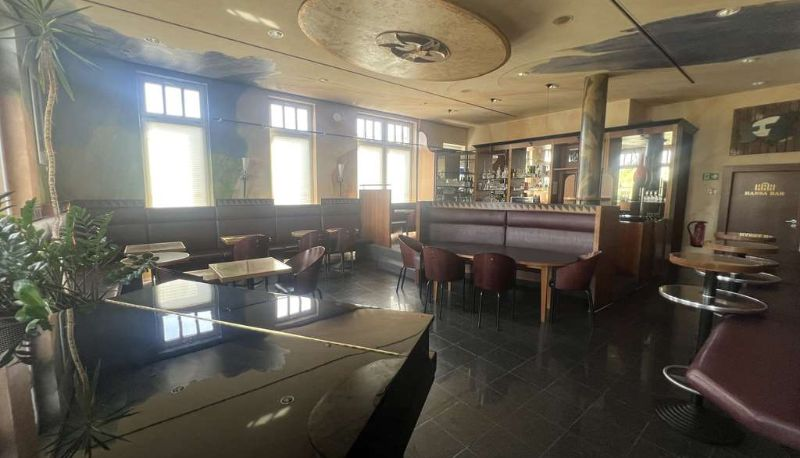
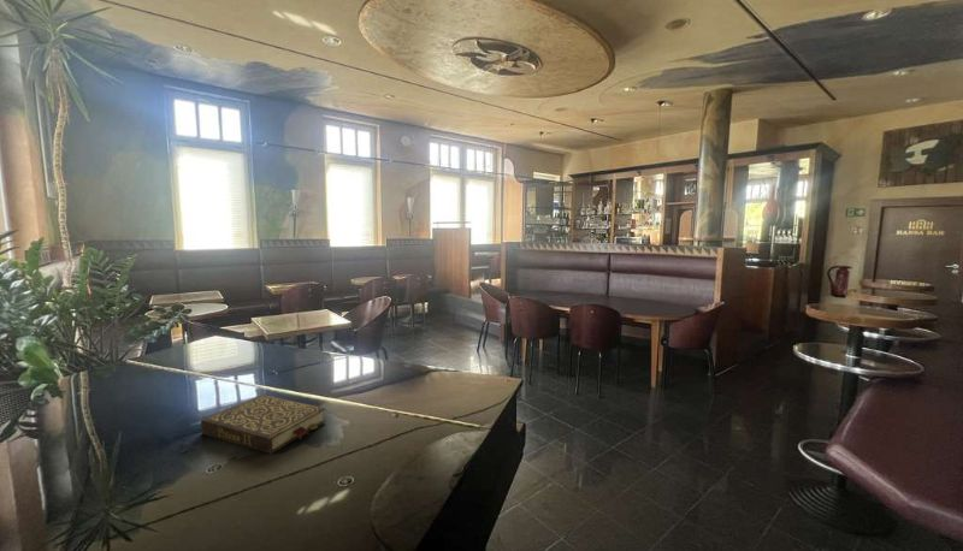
+ book (270, 420)
